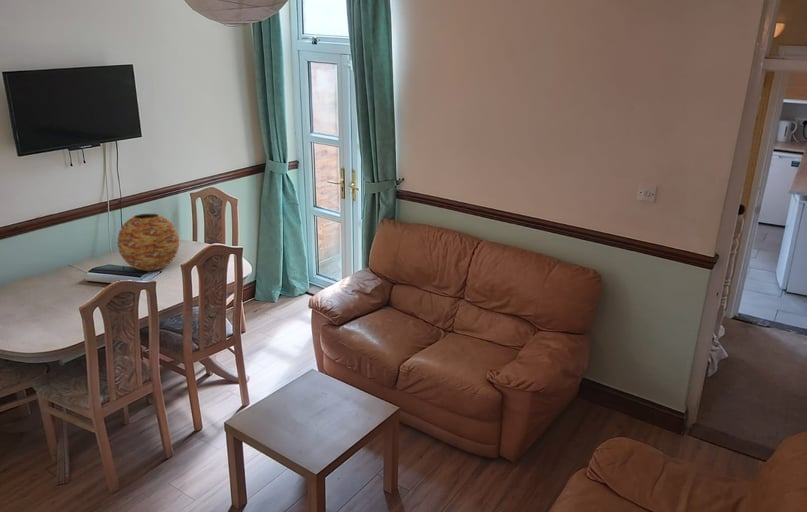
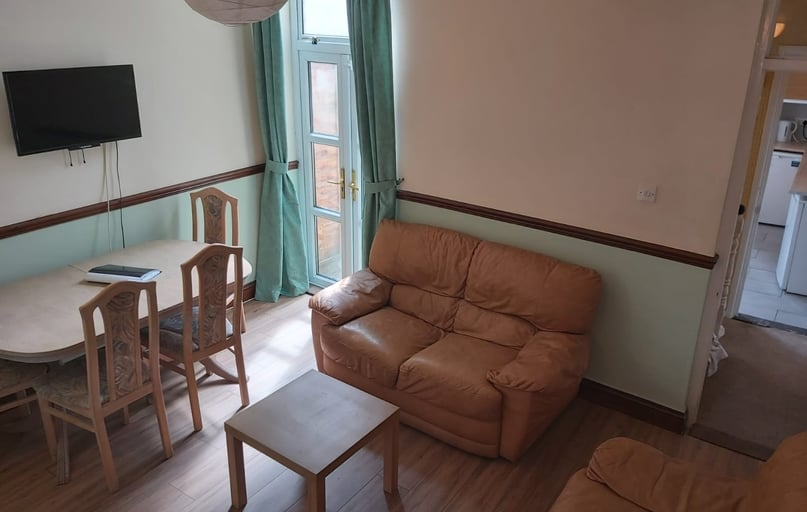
- vase (148, 242)
